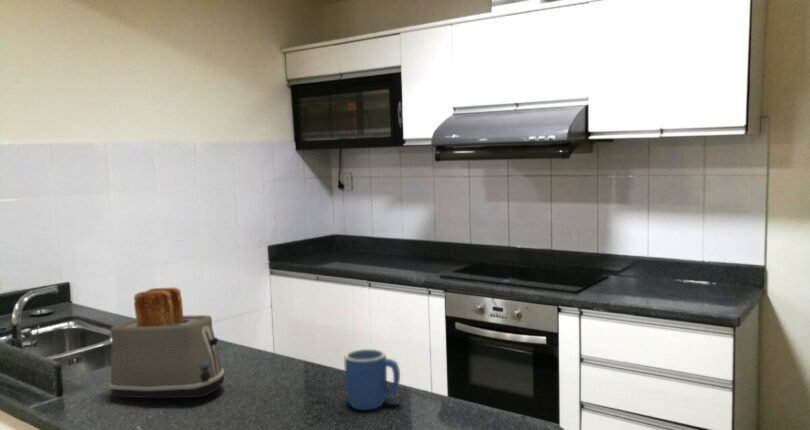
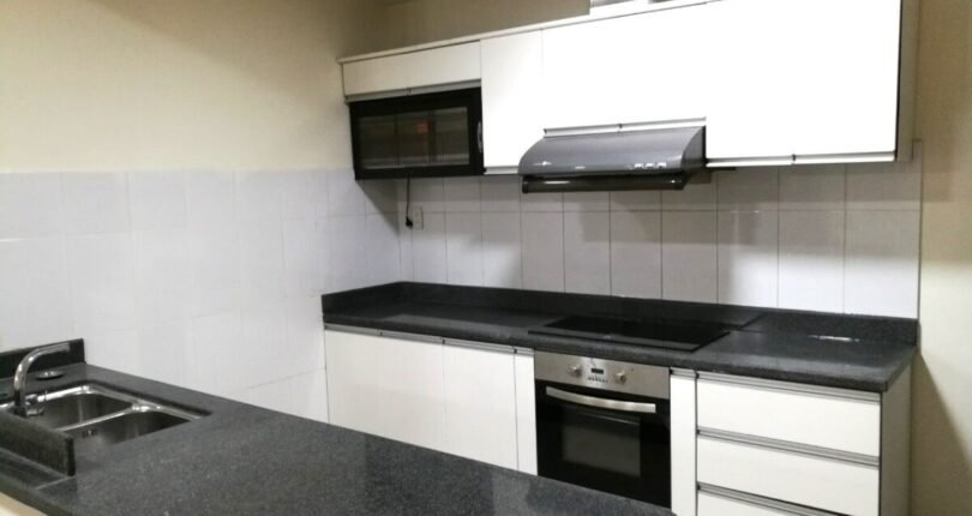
- mug (370, 379)
- toaster (165, 341)
